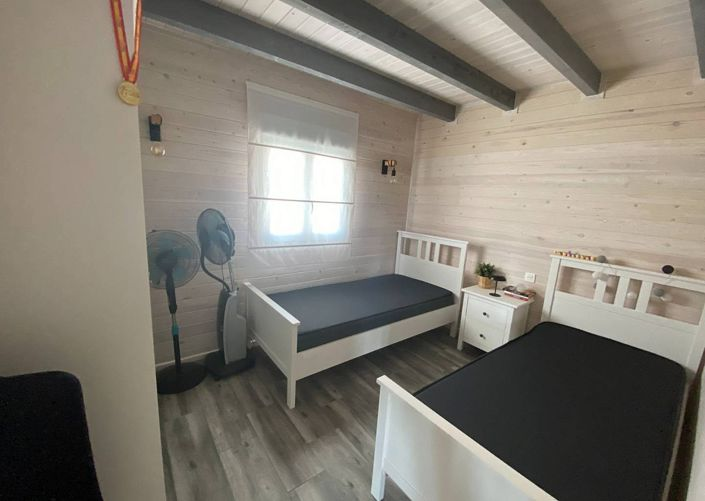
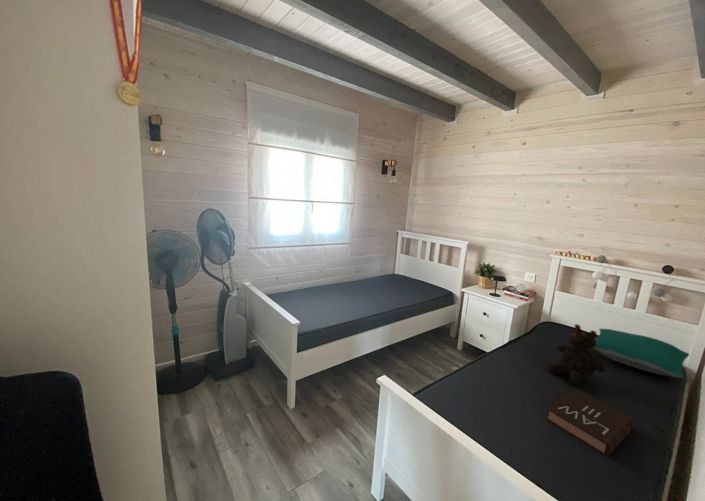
+ pillow (635, 349)
+ book (590, 419)
+ teddy bear (575, 352)
